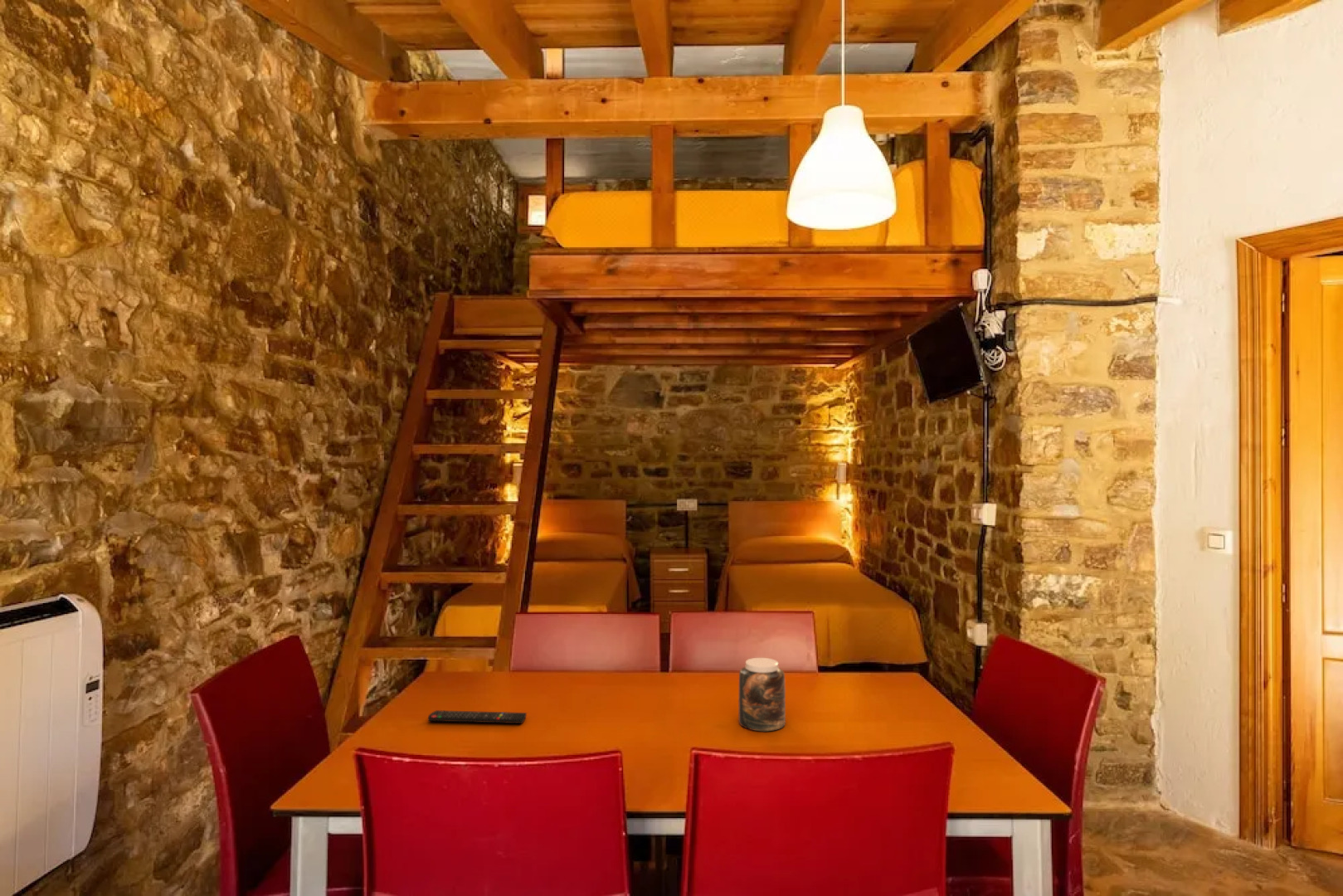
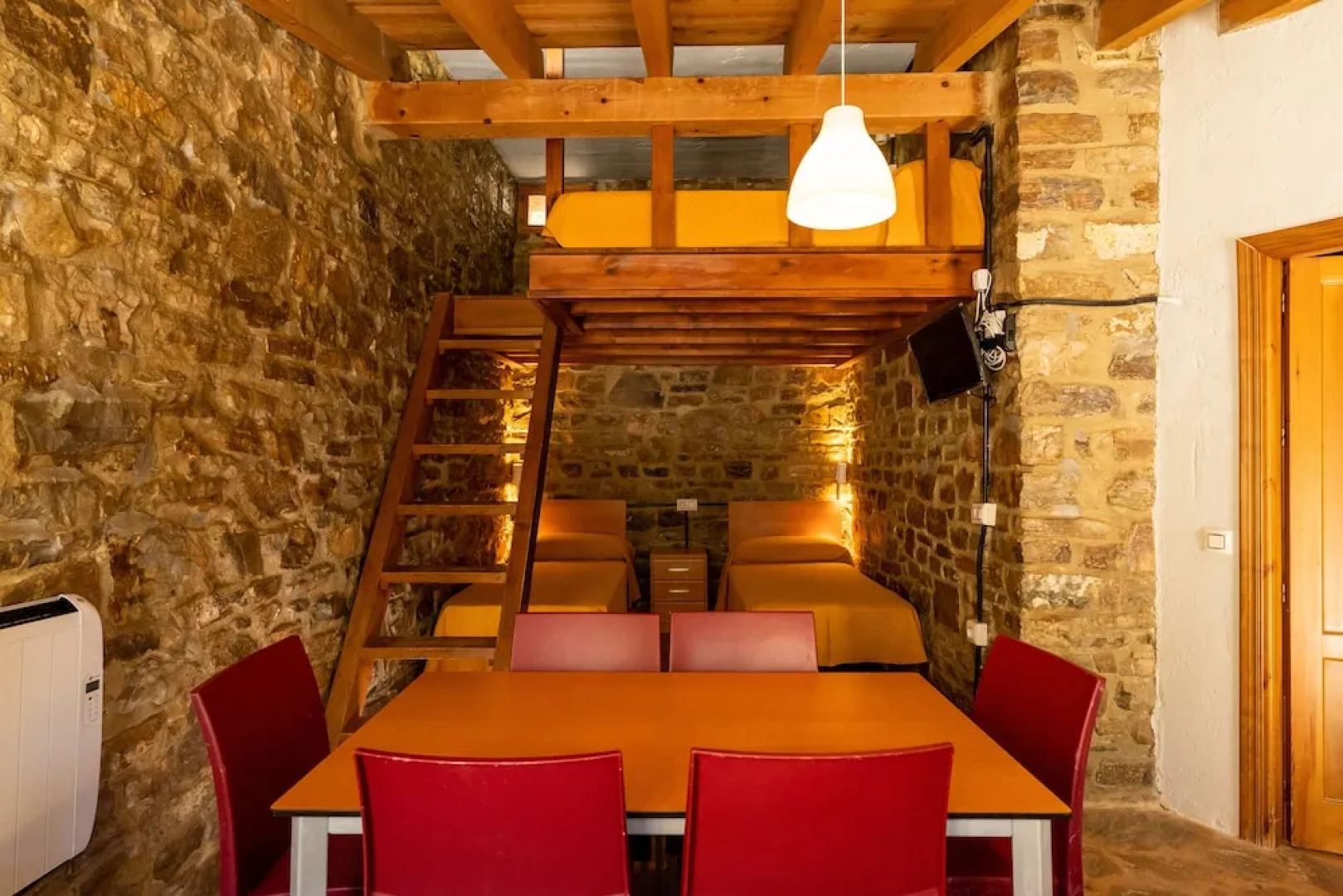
- jar (762, 692)
- remote control (476, 718)
